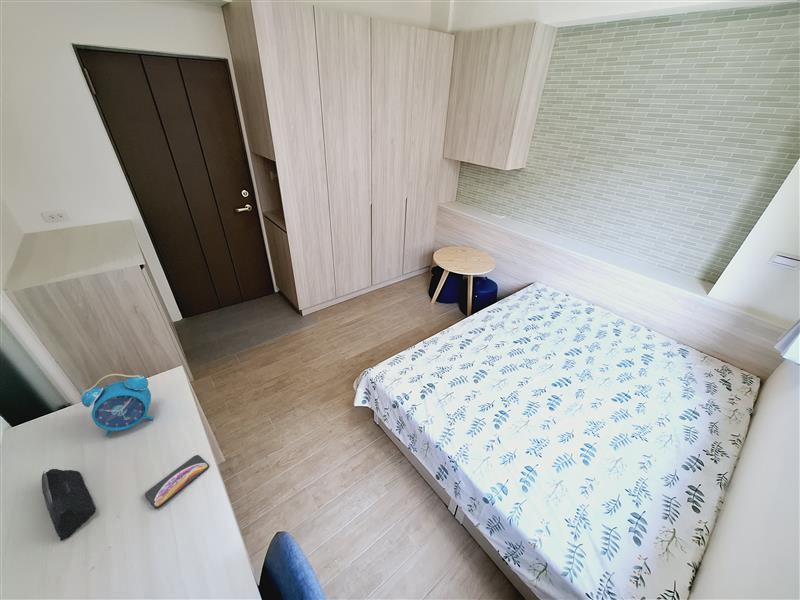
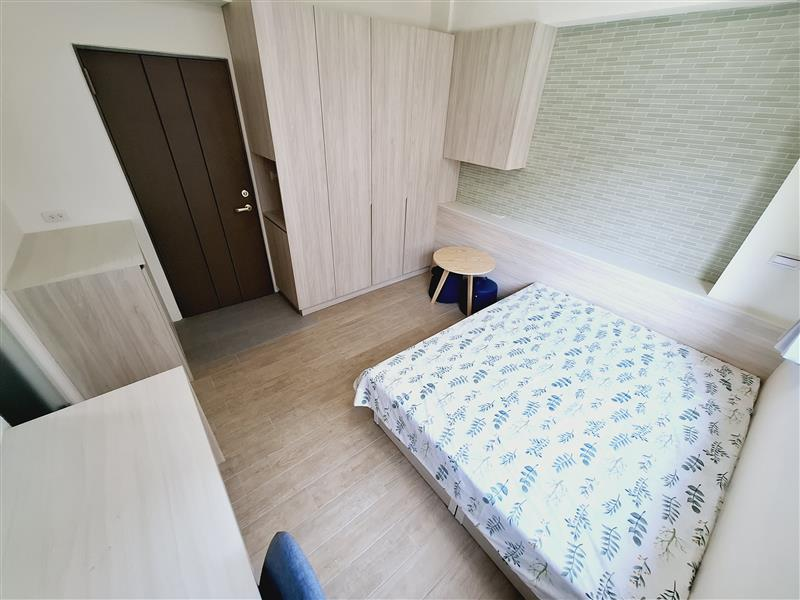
- speaker (65, 495)
- alarm clock (120, 402)
- smartphone (178, 479)
